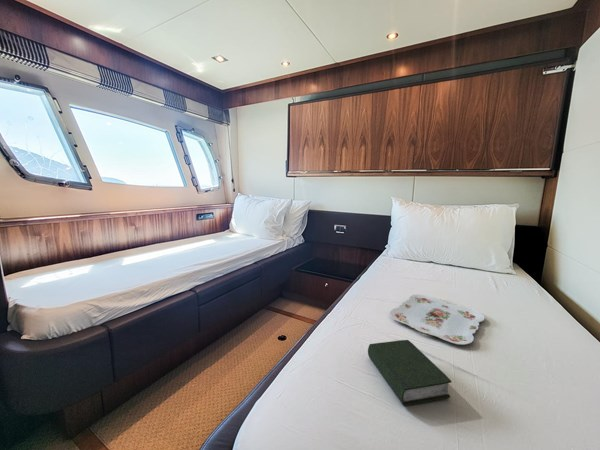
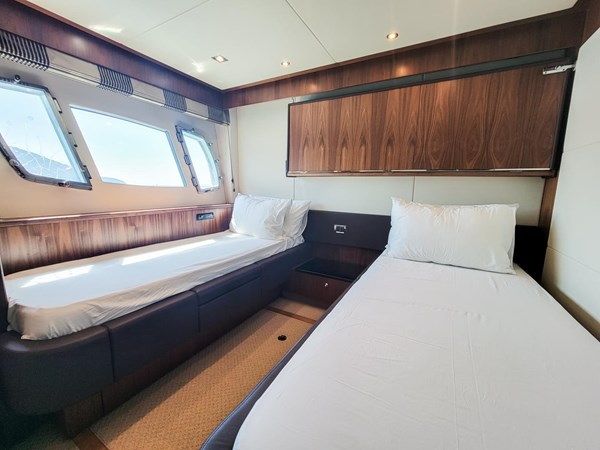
- serving tray (436, 315)
- book (405, 367)
